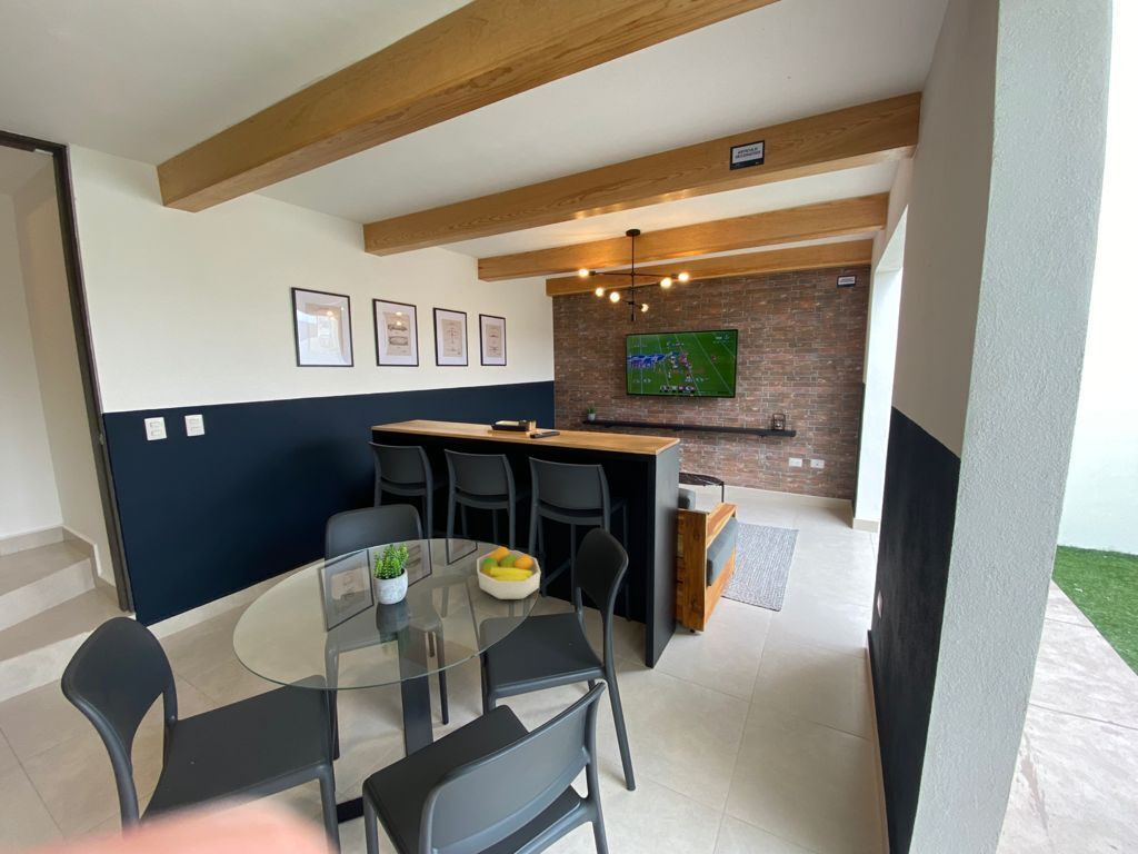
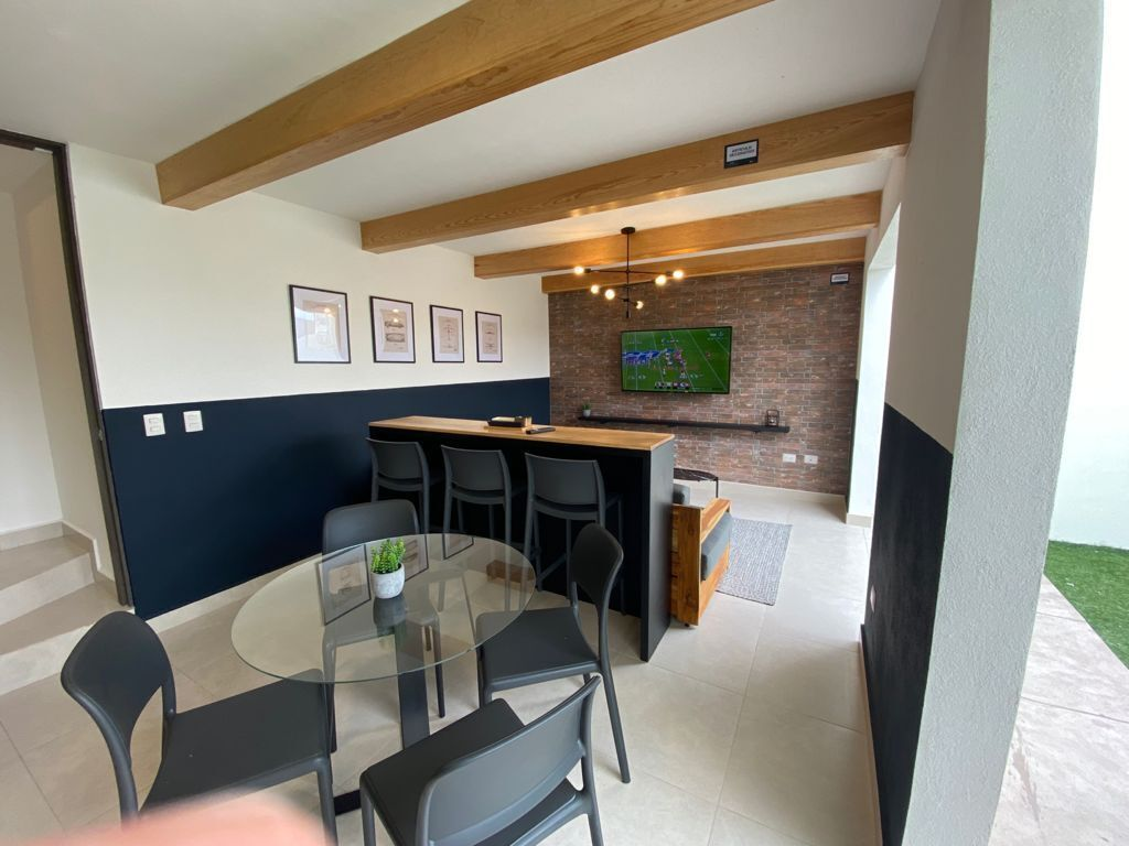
- fruit bowl (508, 570)
